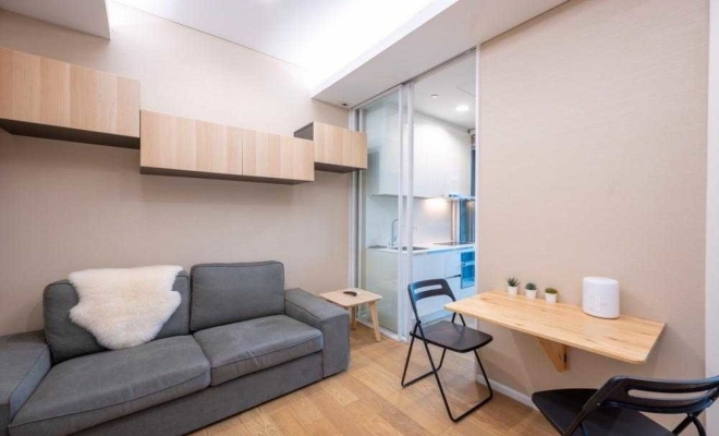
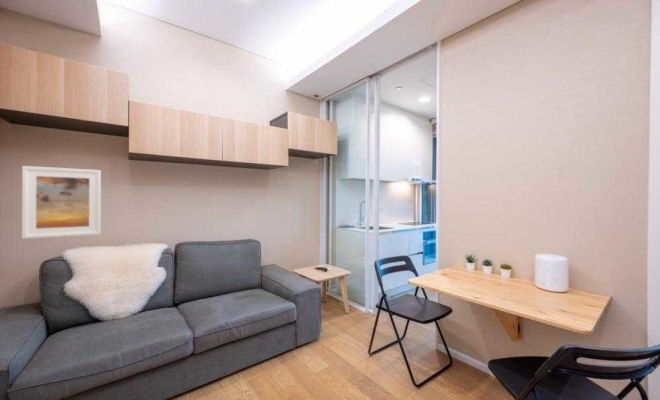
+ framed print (64, 202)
